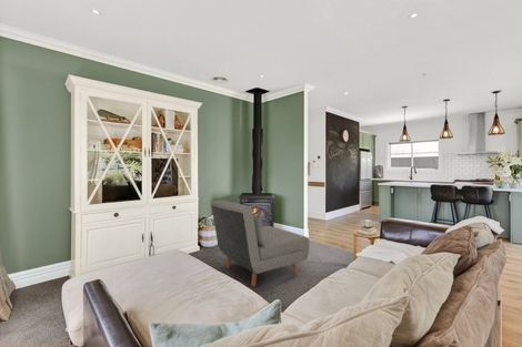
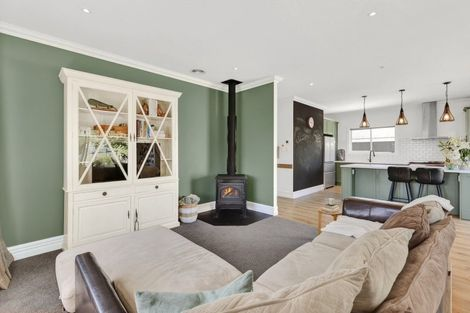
- chair (259, 235)
